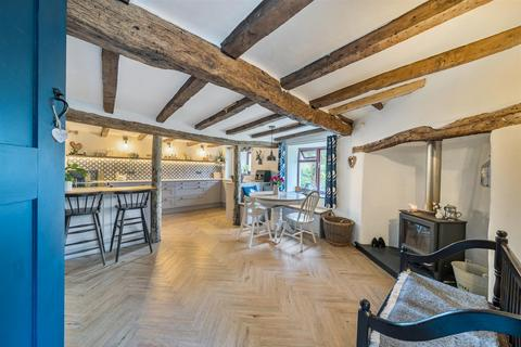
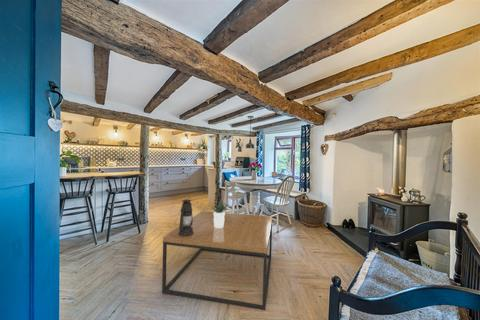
+ lantern (185, 216)
+ coffee table (226, 248)
+ potted plant (219, 213)
